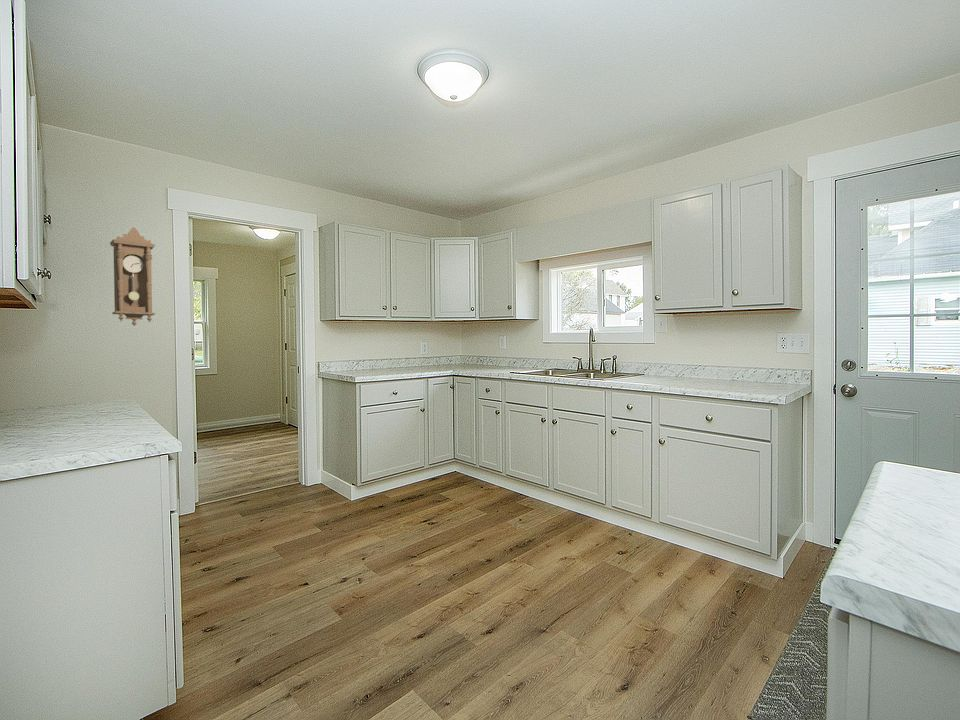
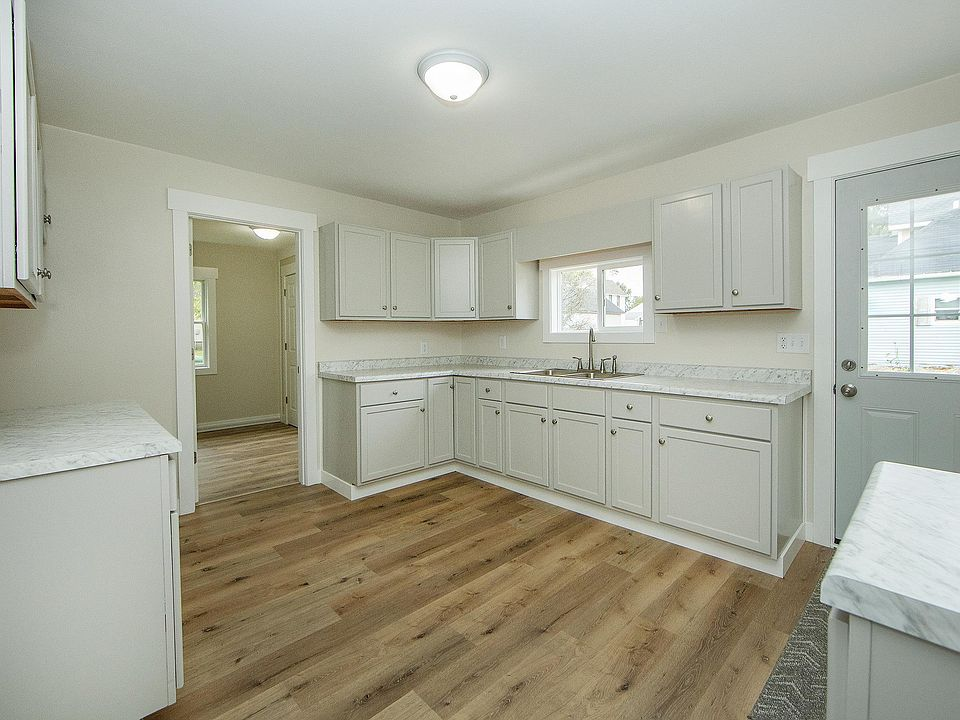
- pendulum clock (133, 277)
